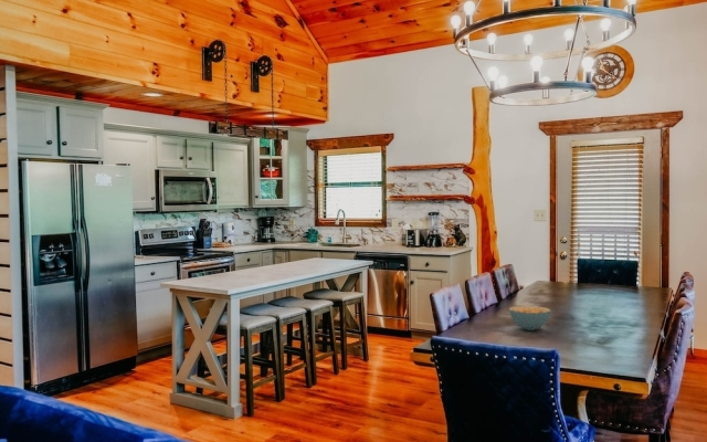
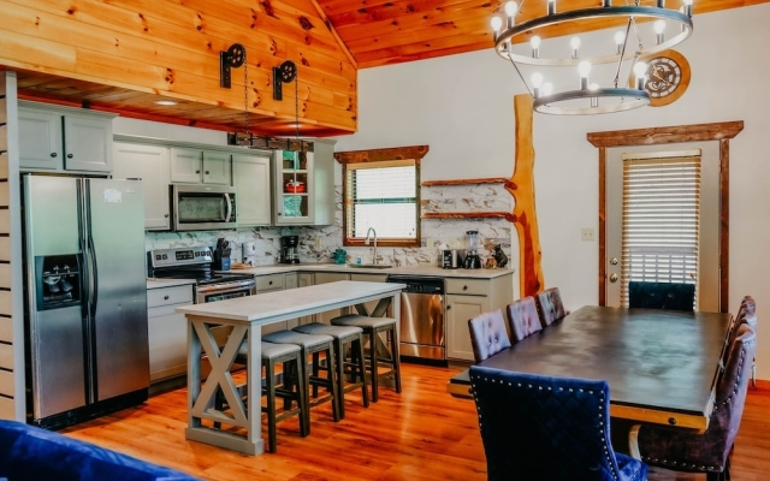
- cereal bowl (529, 318)
